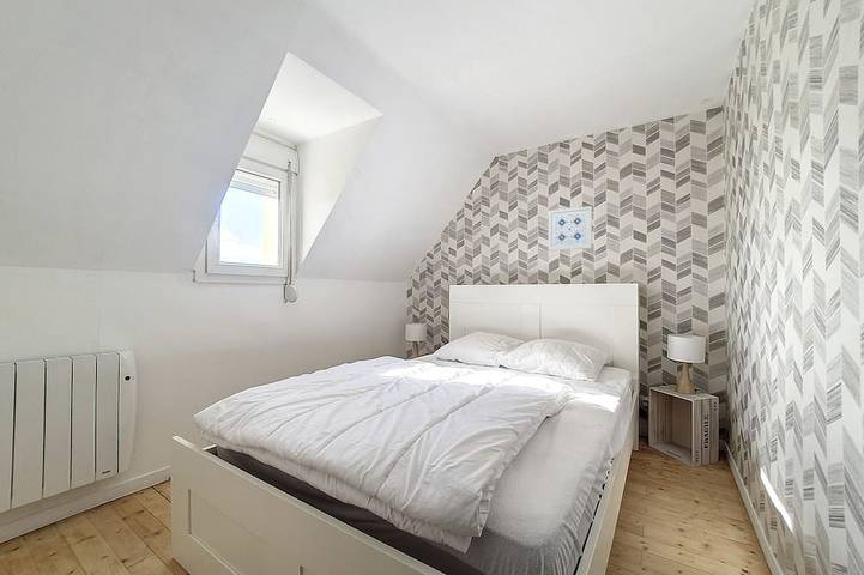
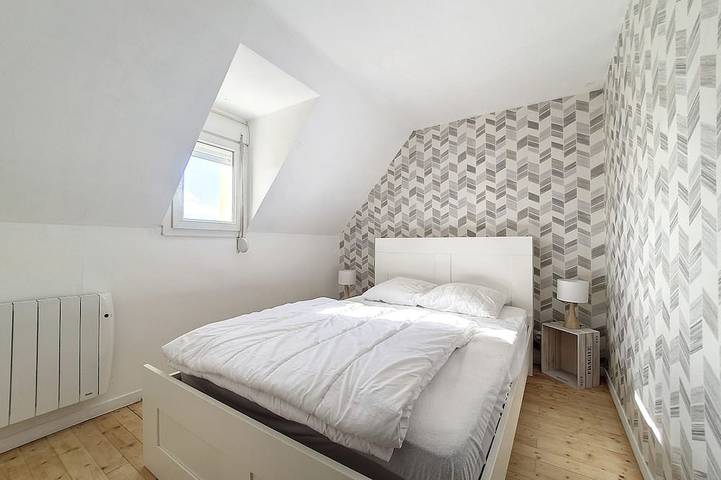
- wall art (569, 229)
